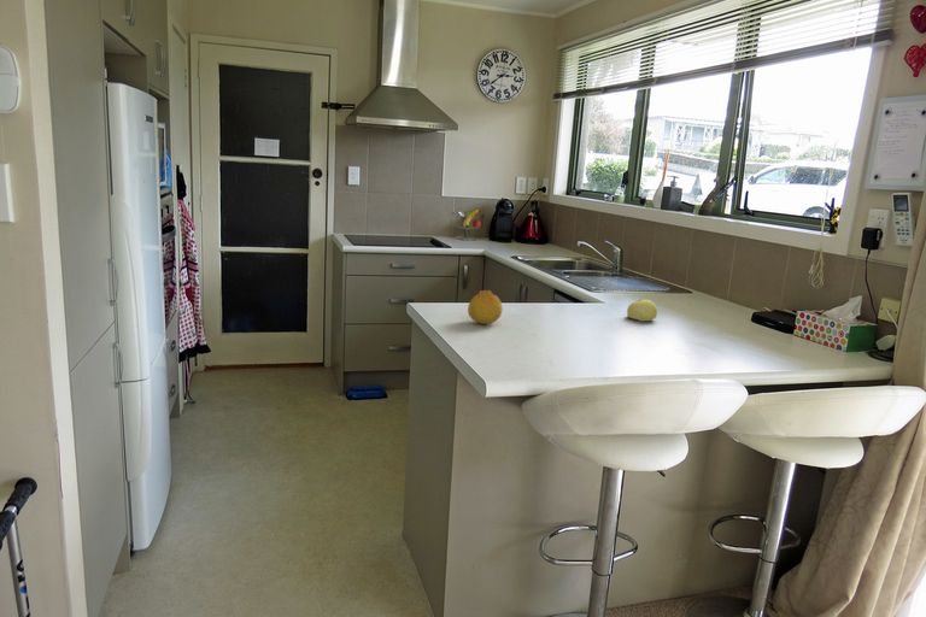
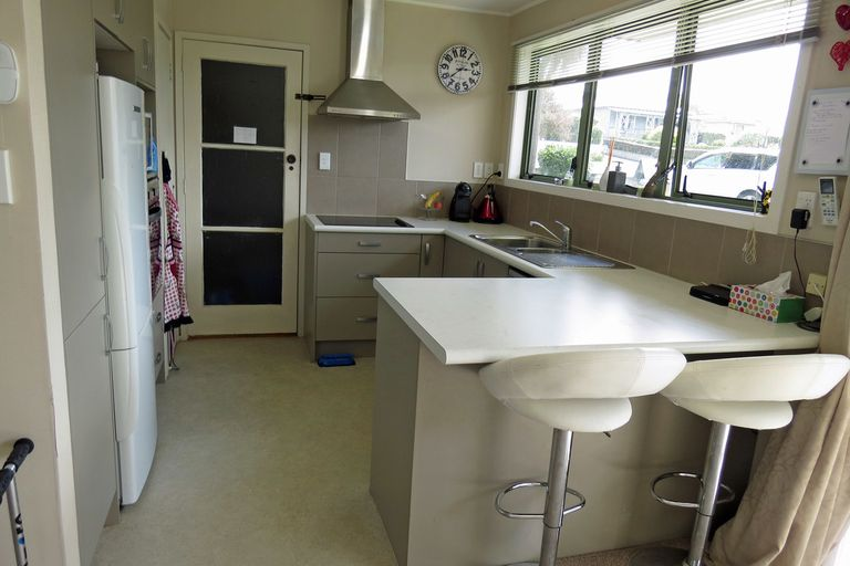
- fruit (485, 306)
- fruit (641, 308)
